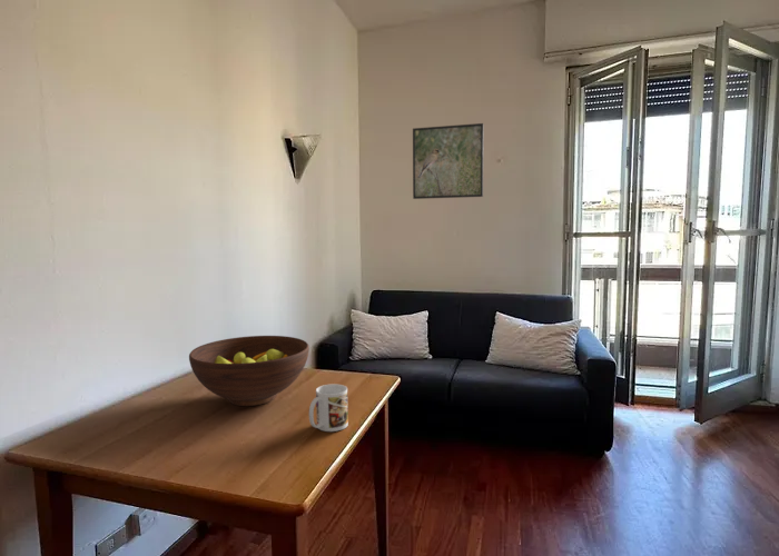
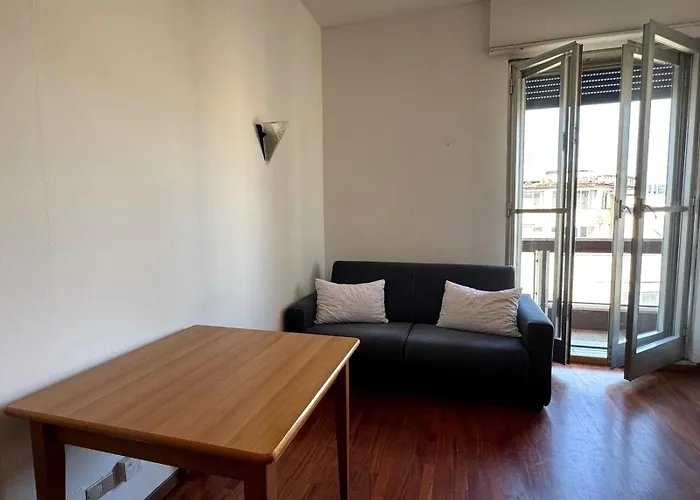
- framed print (447, 161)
- mug (327, 408)
- fruit bowl (252, 374)
